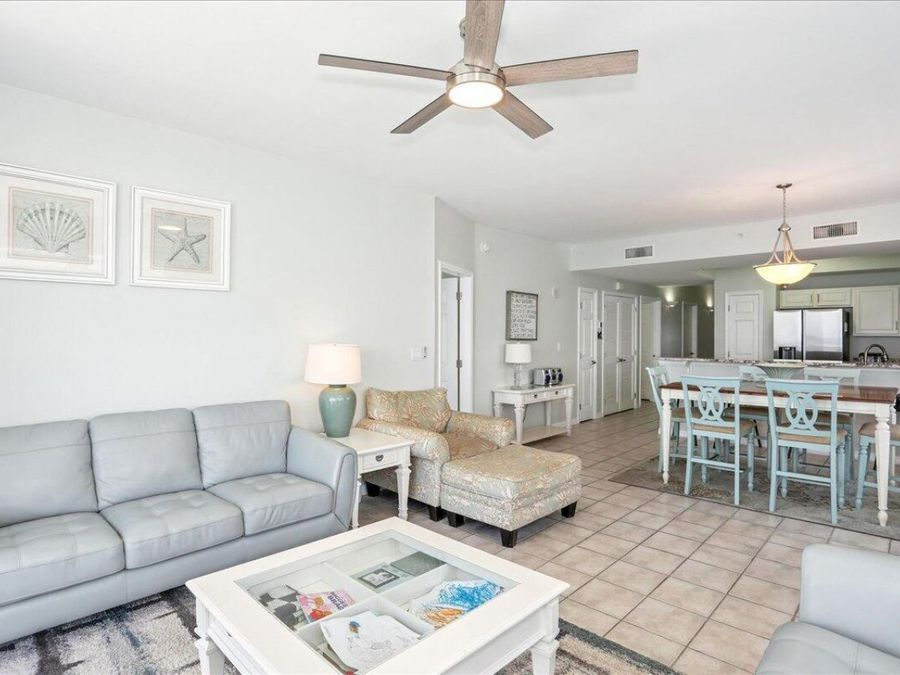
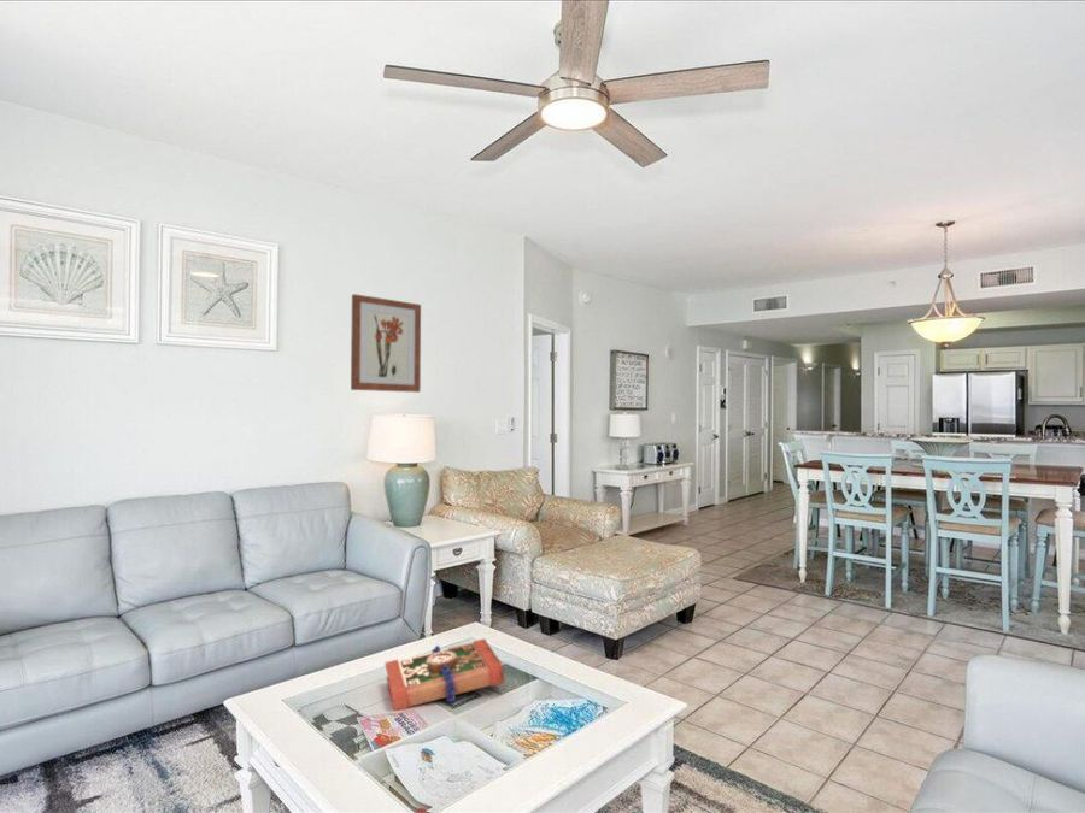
+ wall art (387, 344)
+ book (442, 672)
